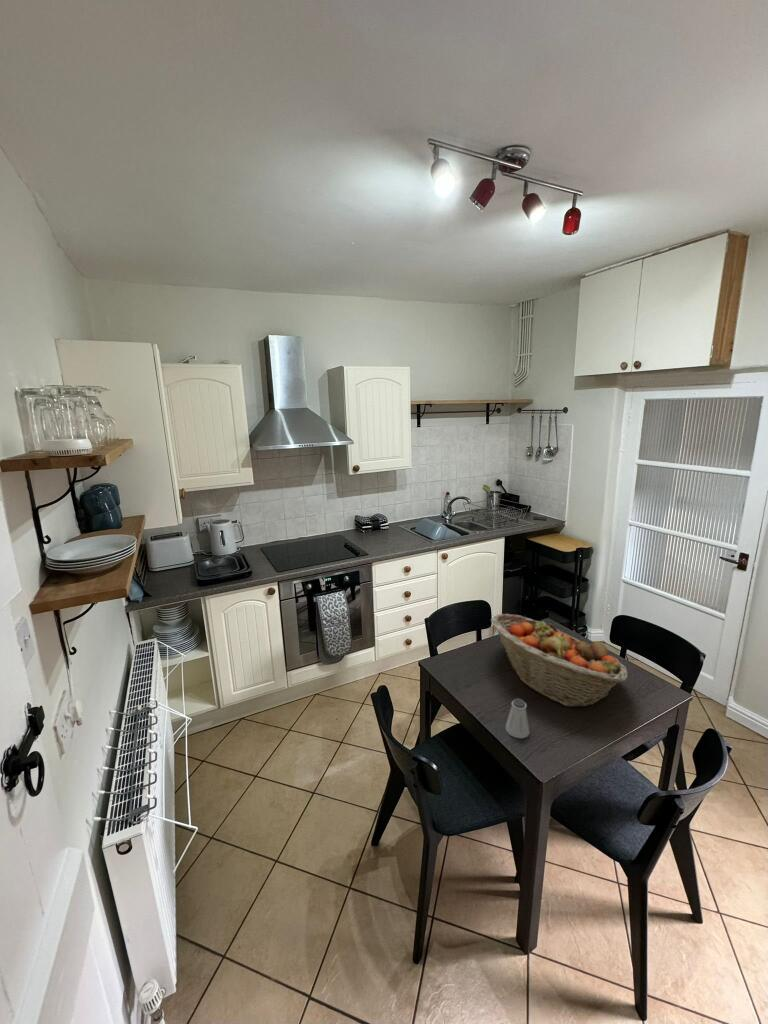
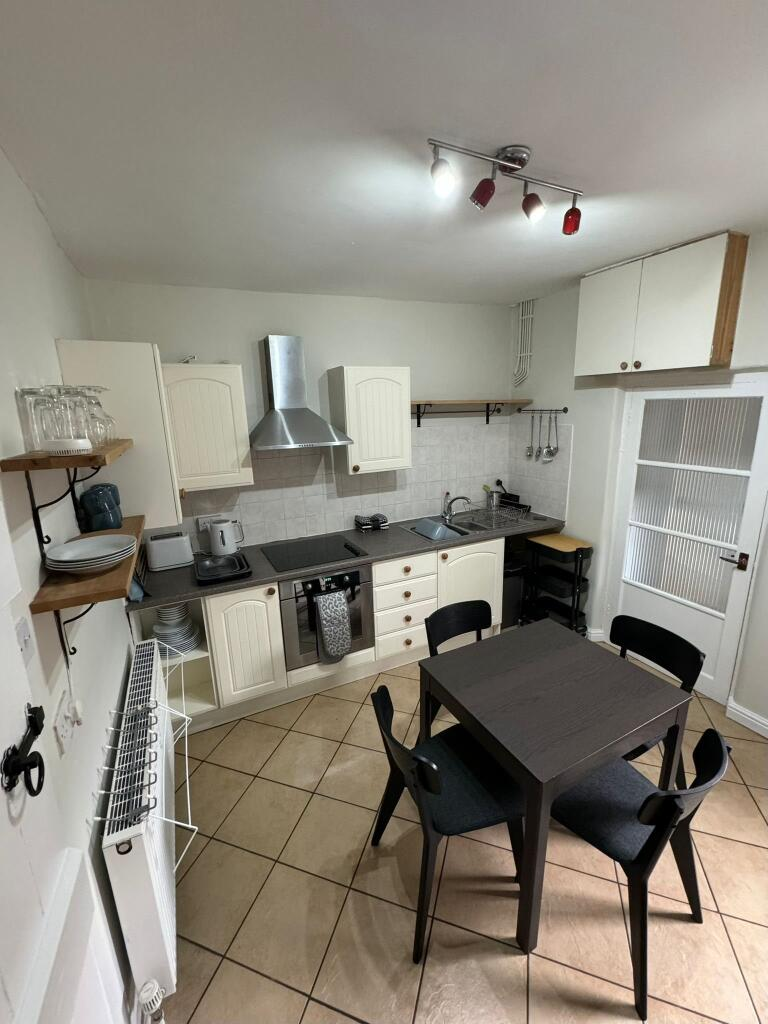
- fruit basket (553, 652)
- saltshaker (518, 716)
